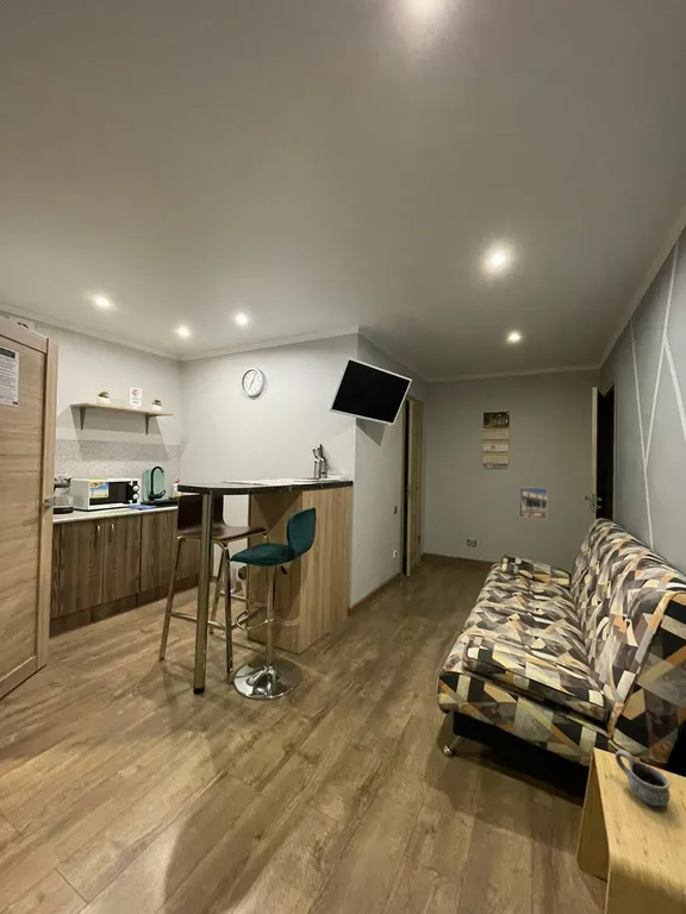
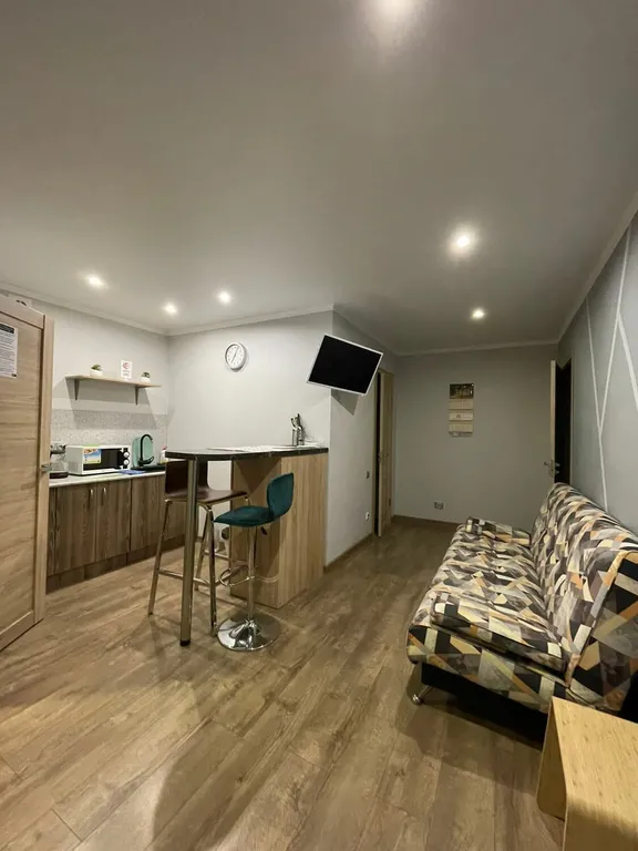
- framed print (532, 502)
- mug (641, 777)
